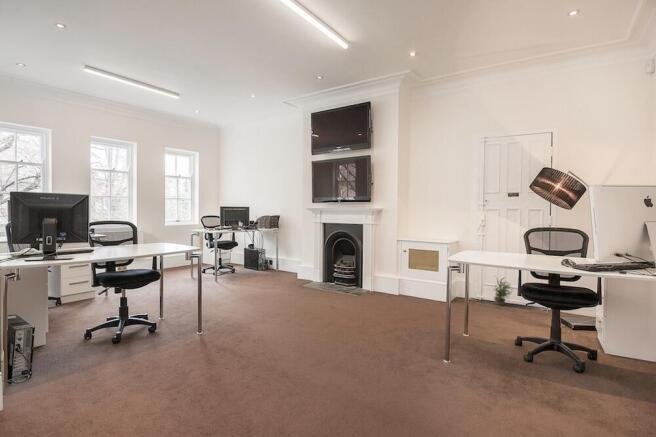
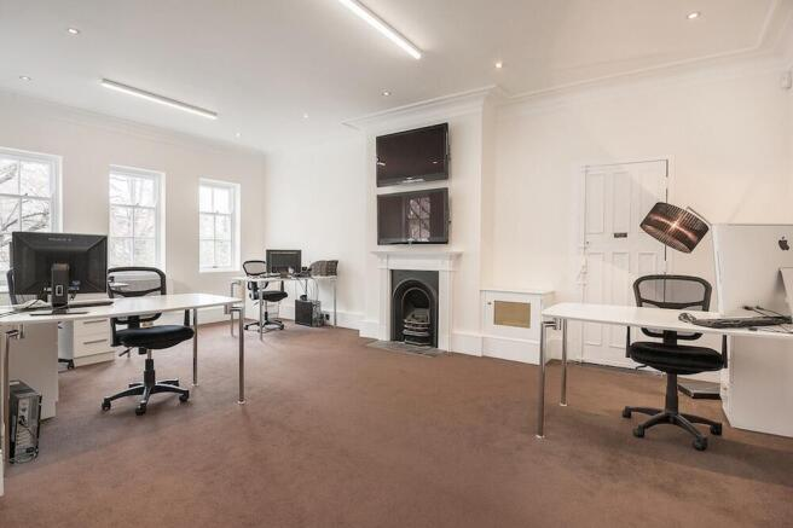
- potted plant (502, 291)
